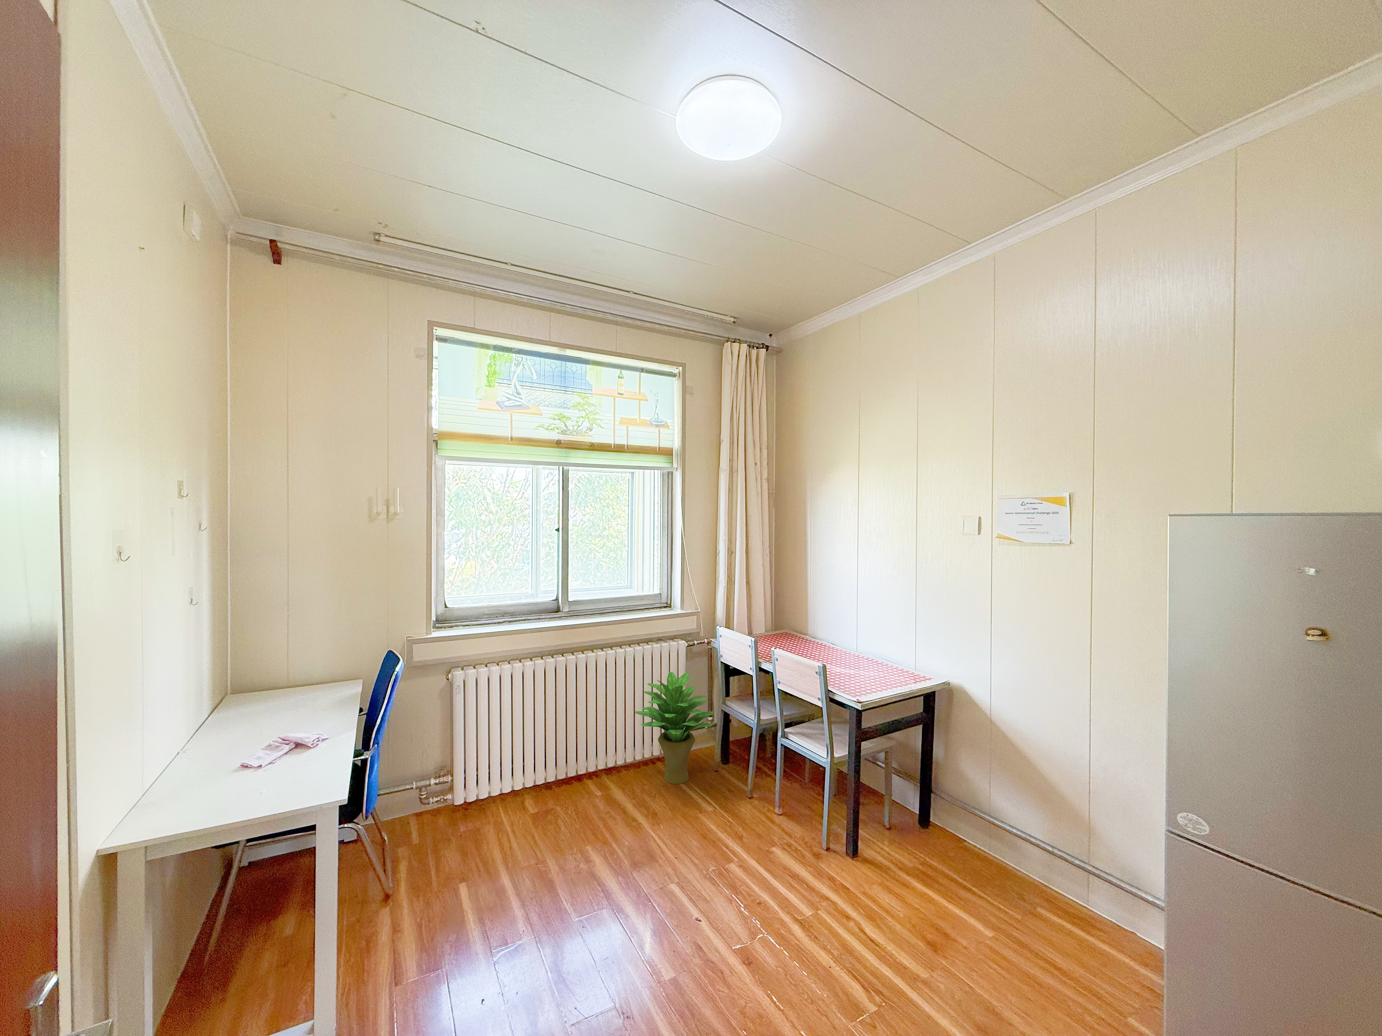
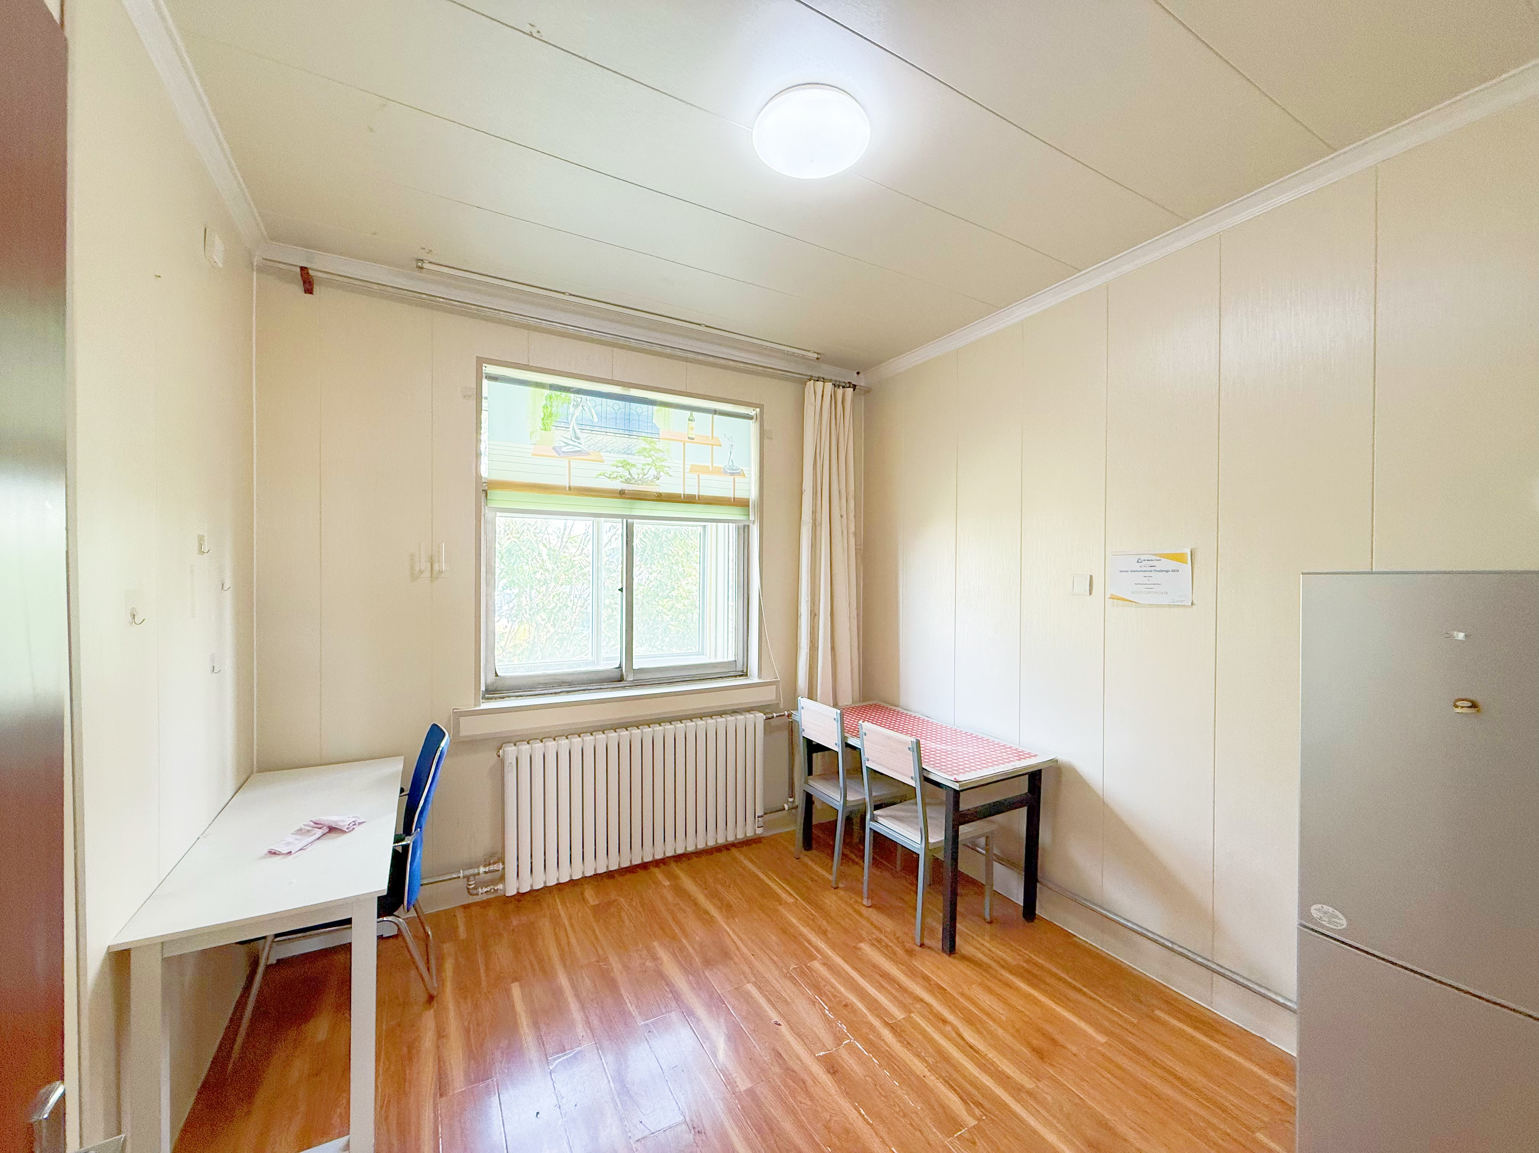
- potted plant (676, 726)
